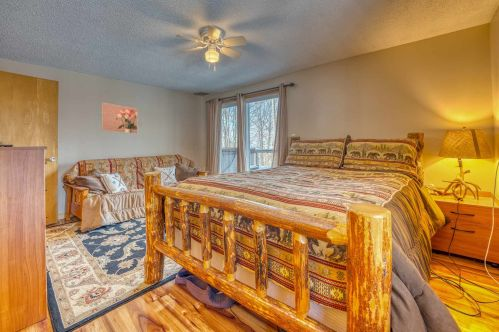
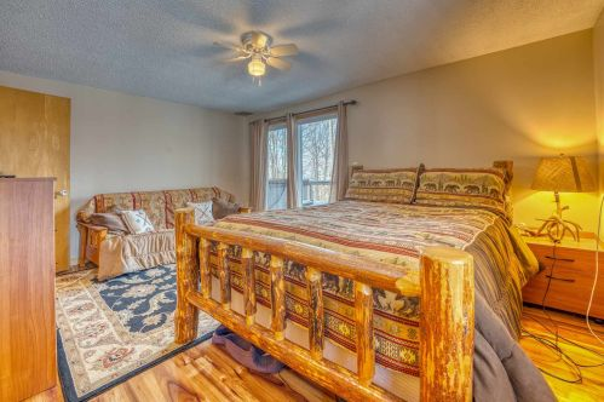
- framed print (120, 119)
